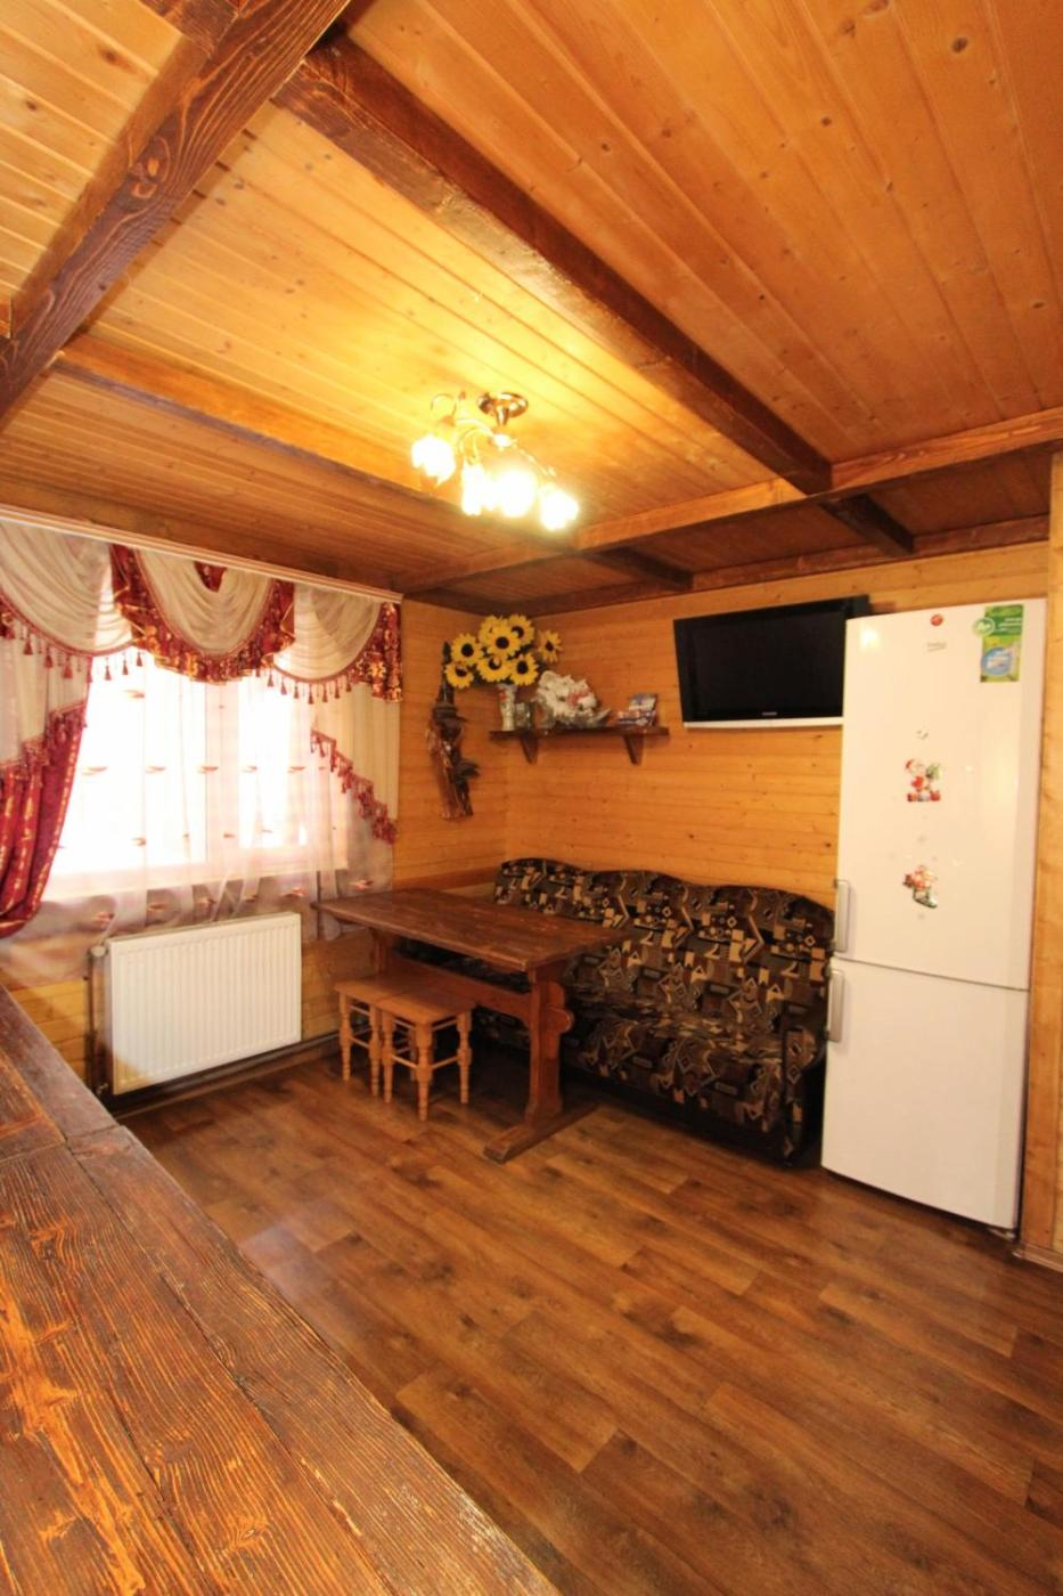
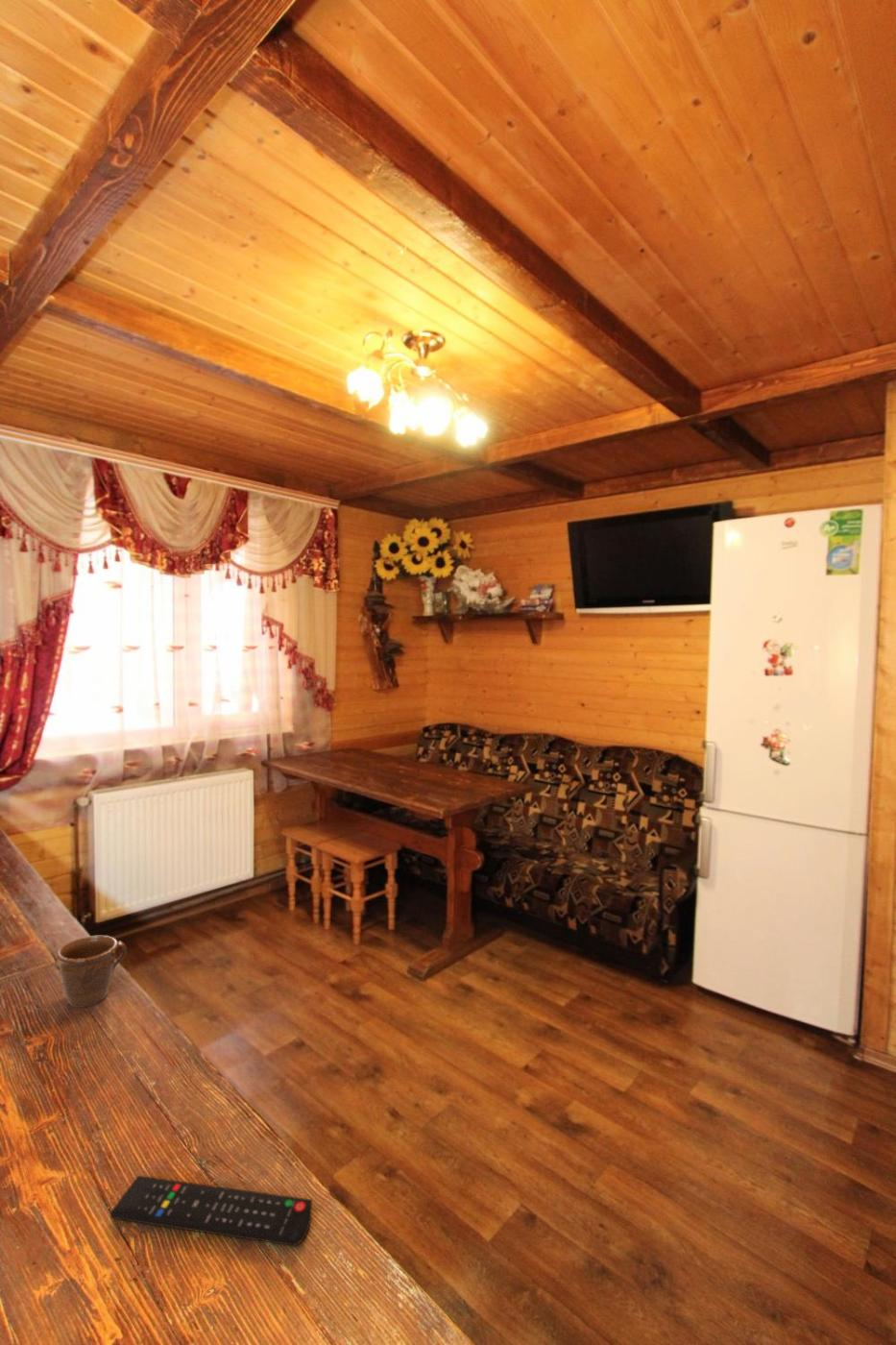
+ mug (92, 971)
+ remote control (214, 1211)
